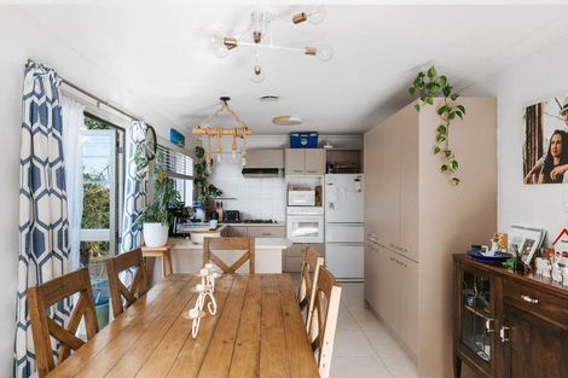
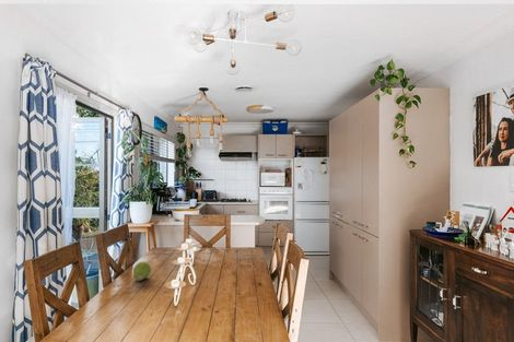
+ fruit (141, 271)
